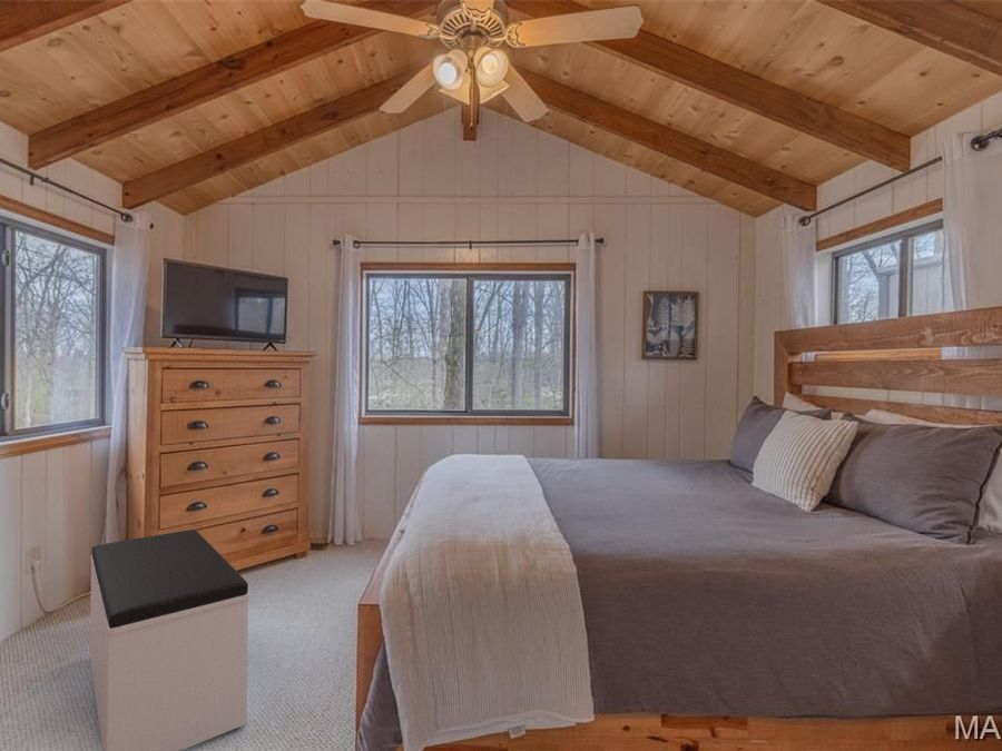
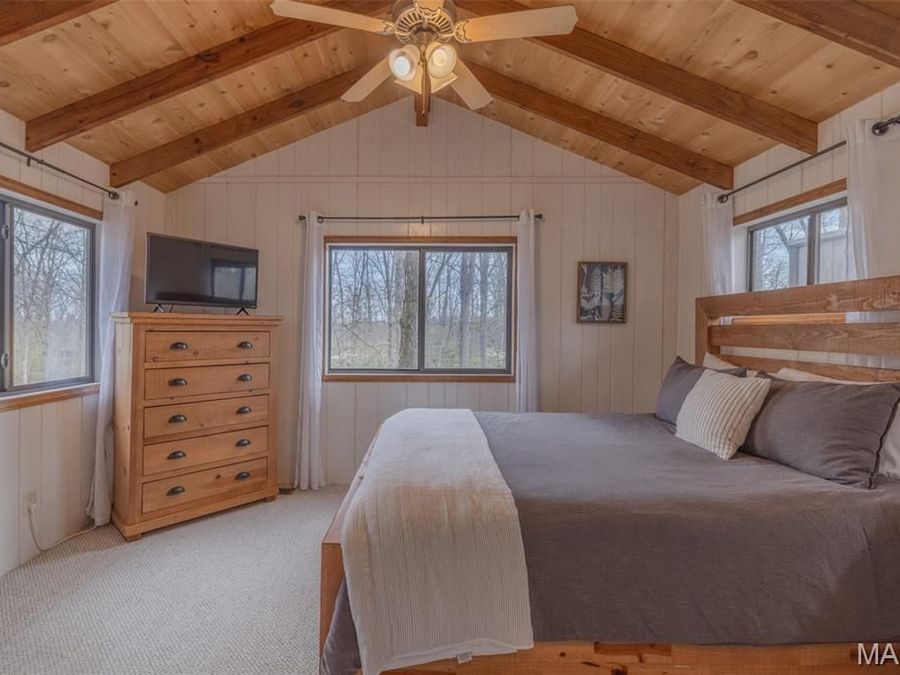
- bench (161, 624)
